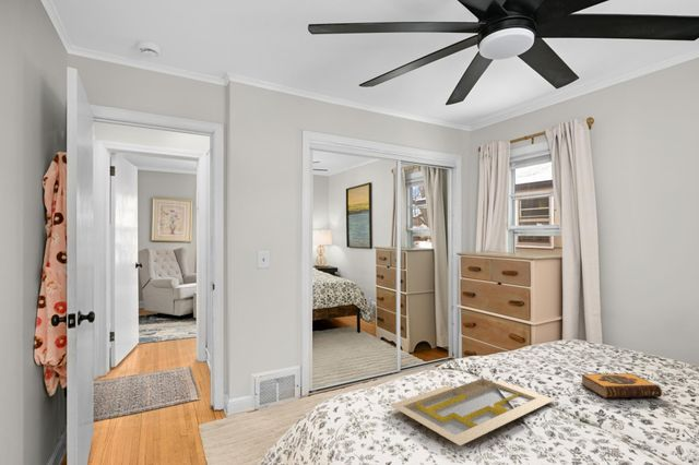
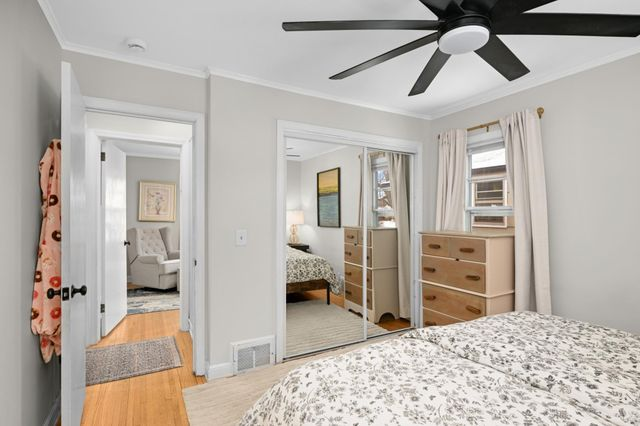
- hardback book (619, 385)
- serving tray (473, 405)
